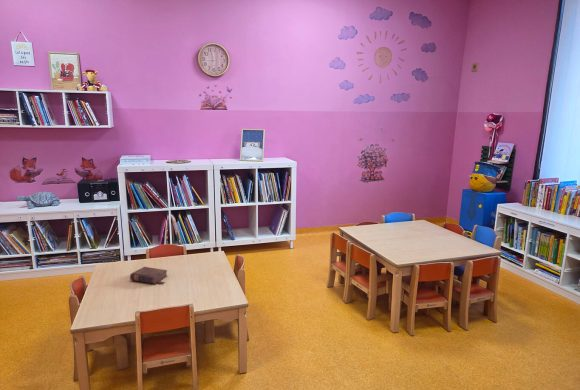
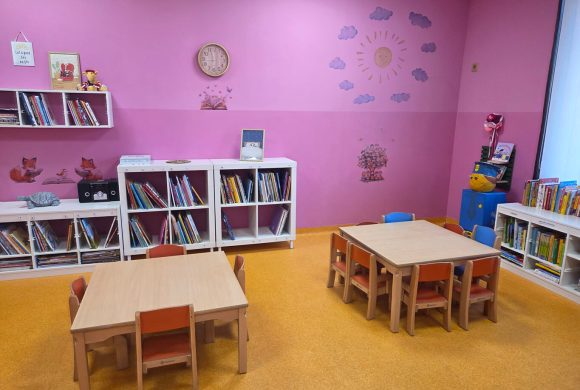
- book (152, 275)
